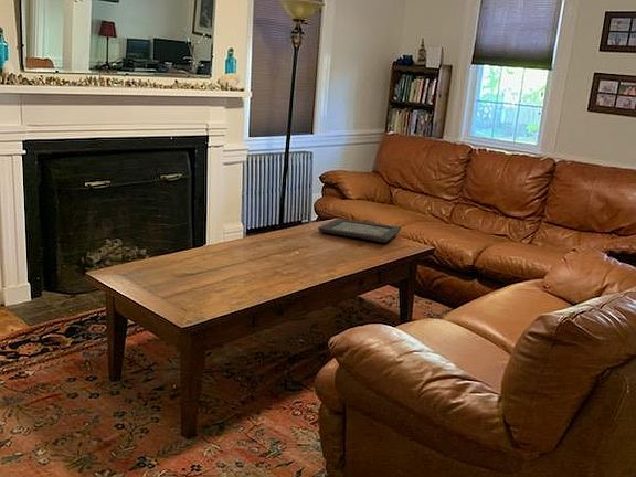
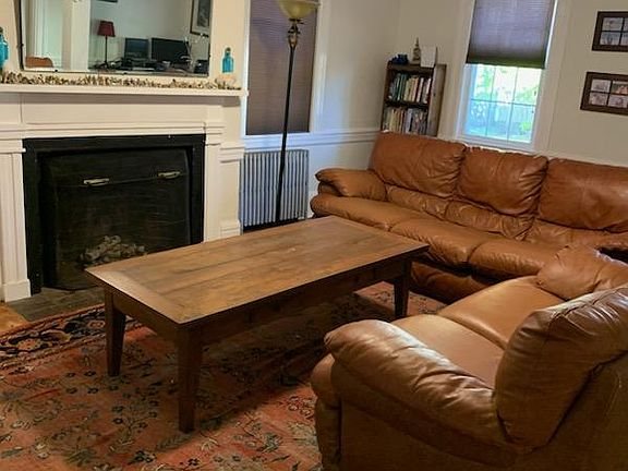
- decorative tray (360, 230)
